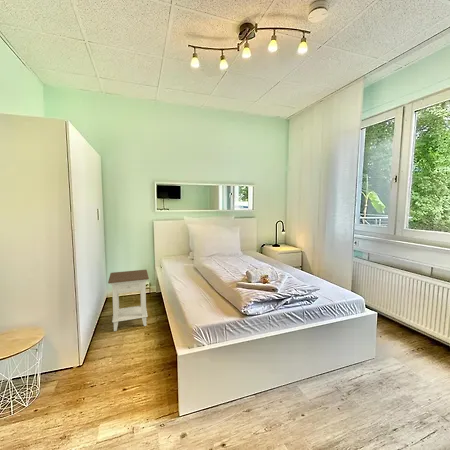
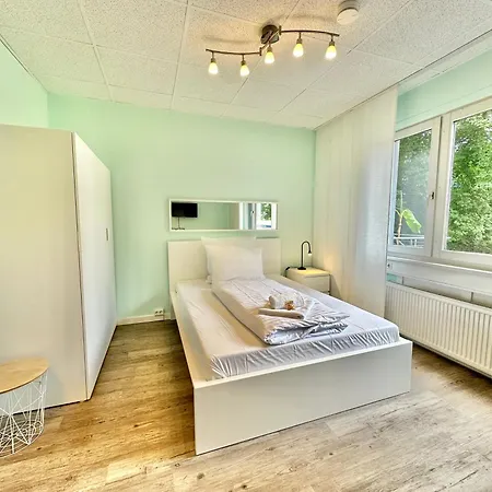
- nightstand (129, 291)
